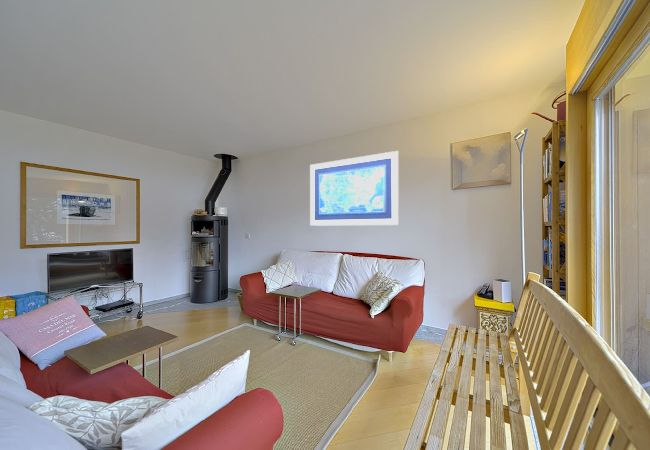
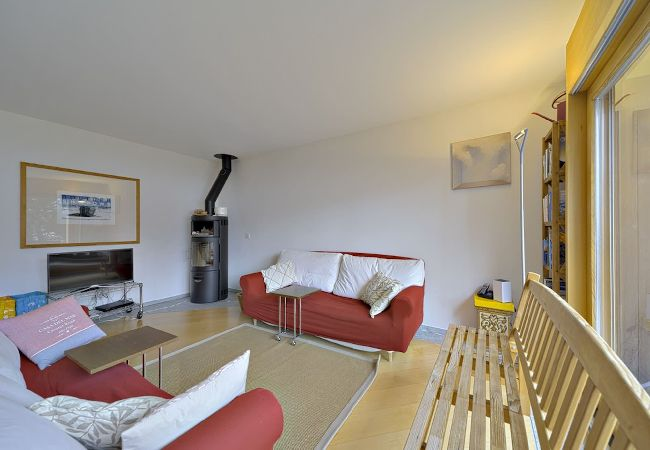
- wall art (350, 192)
